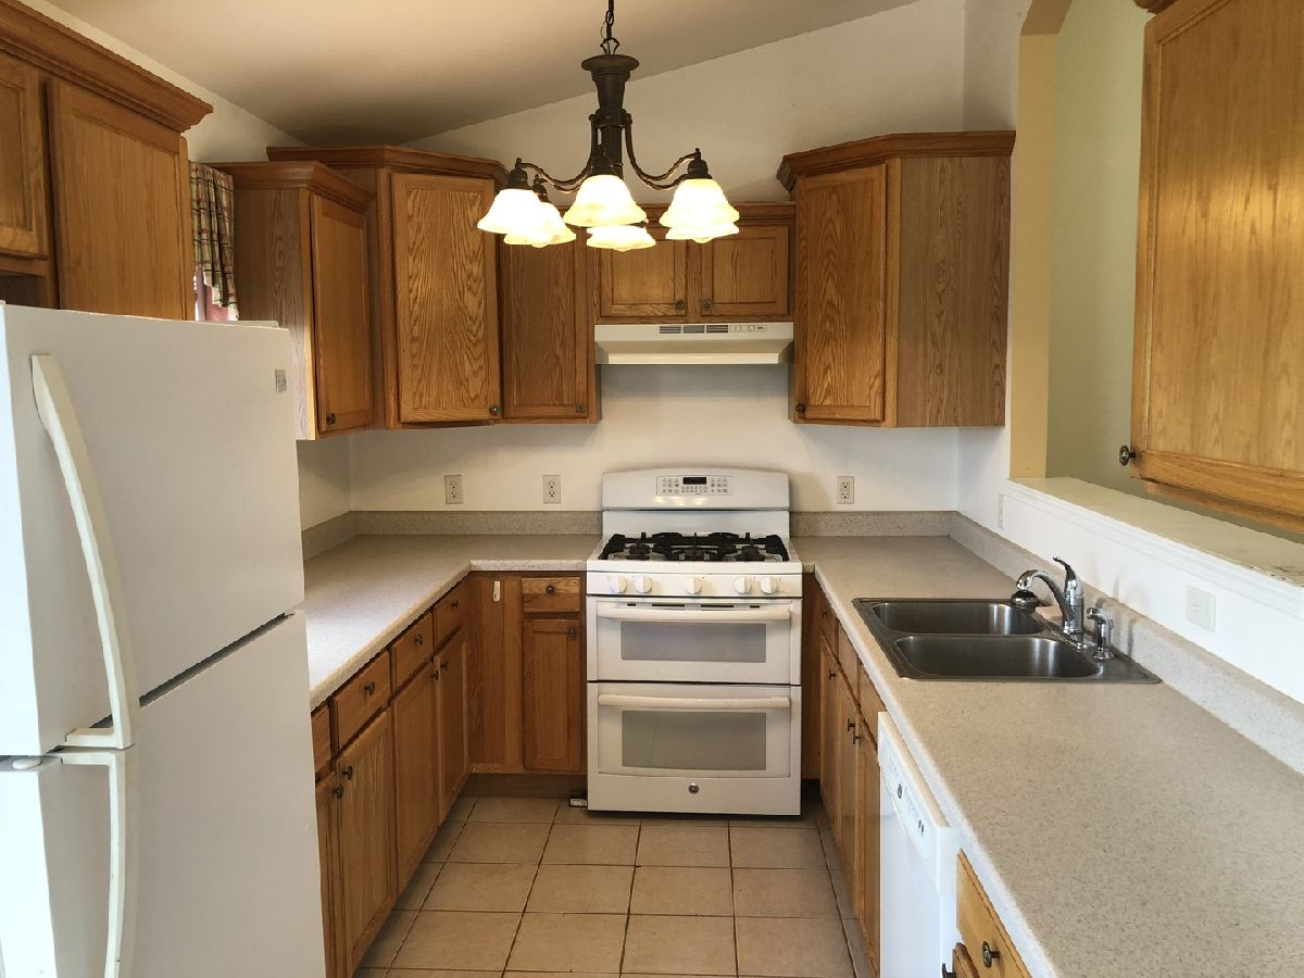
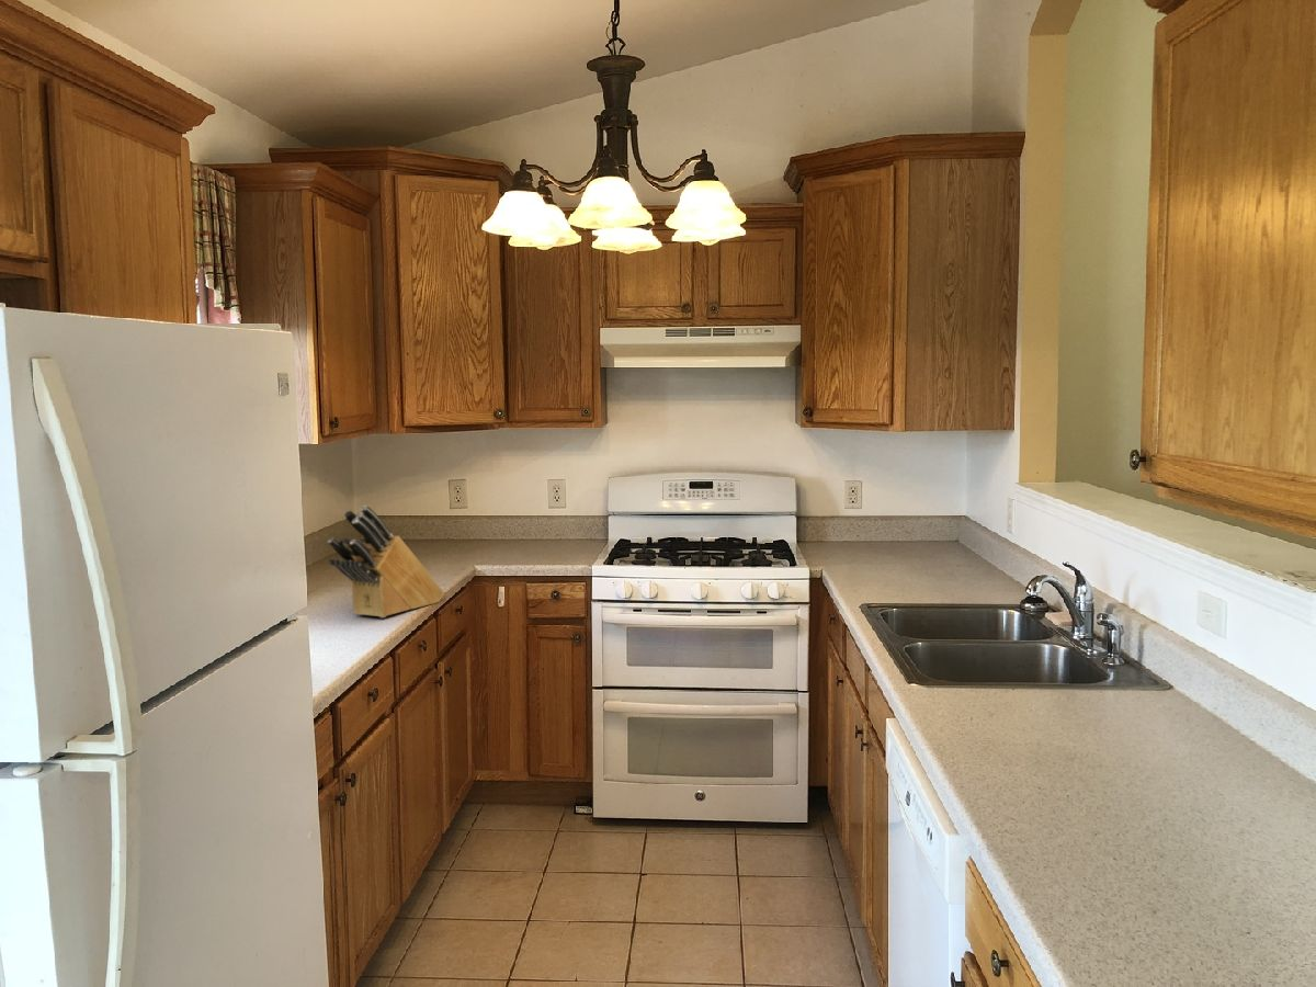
+ knife block (387, 556)
